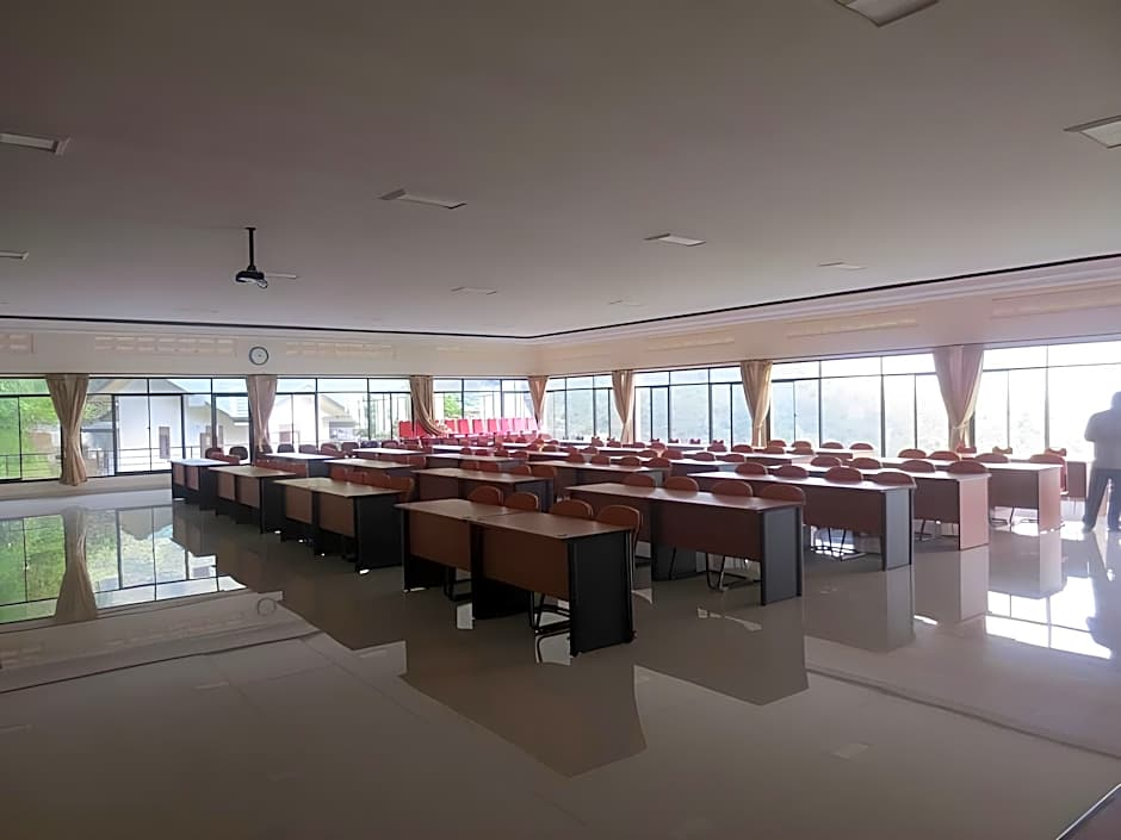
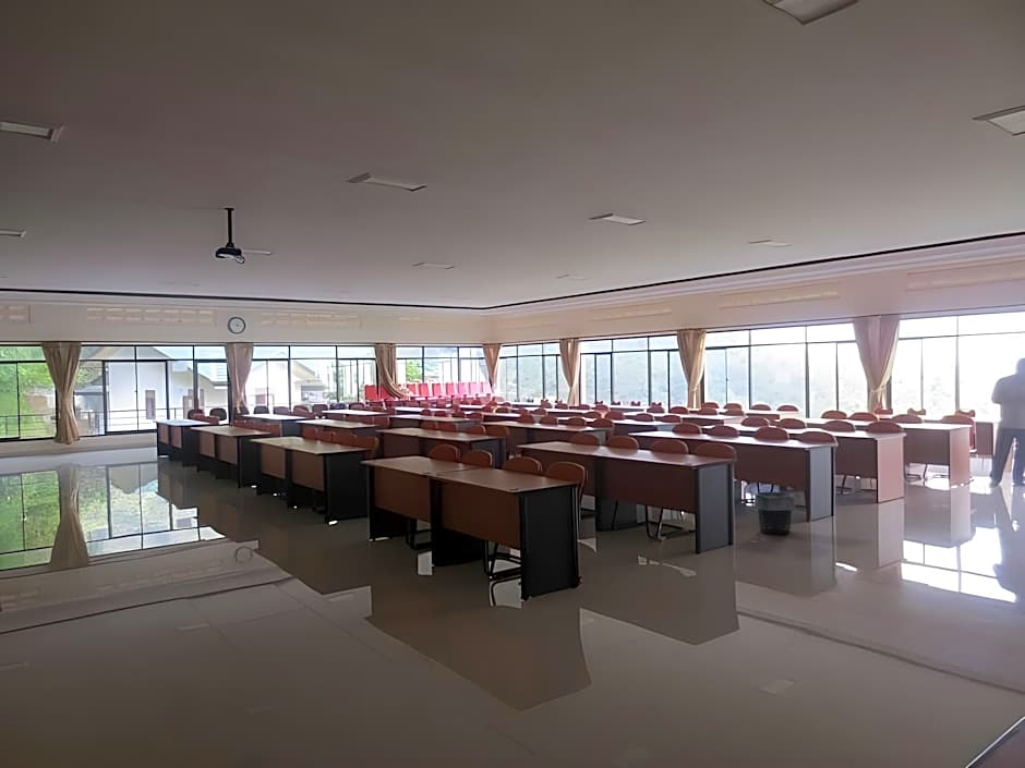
+ trash bin (774, 512)
